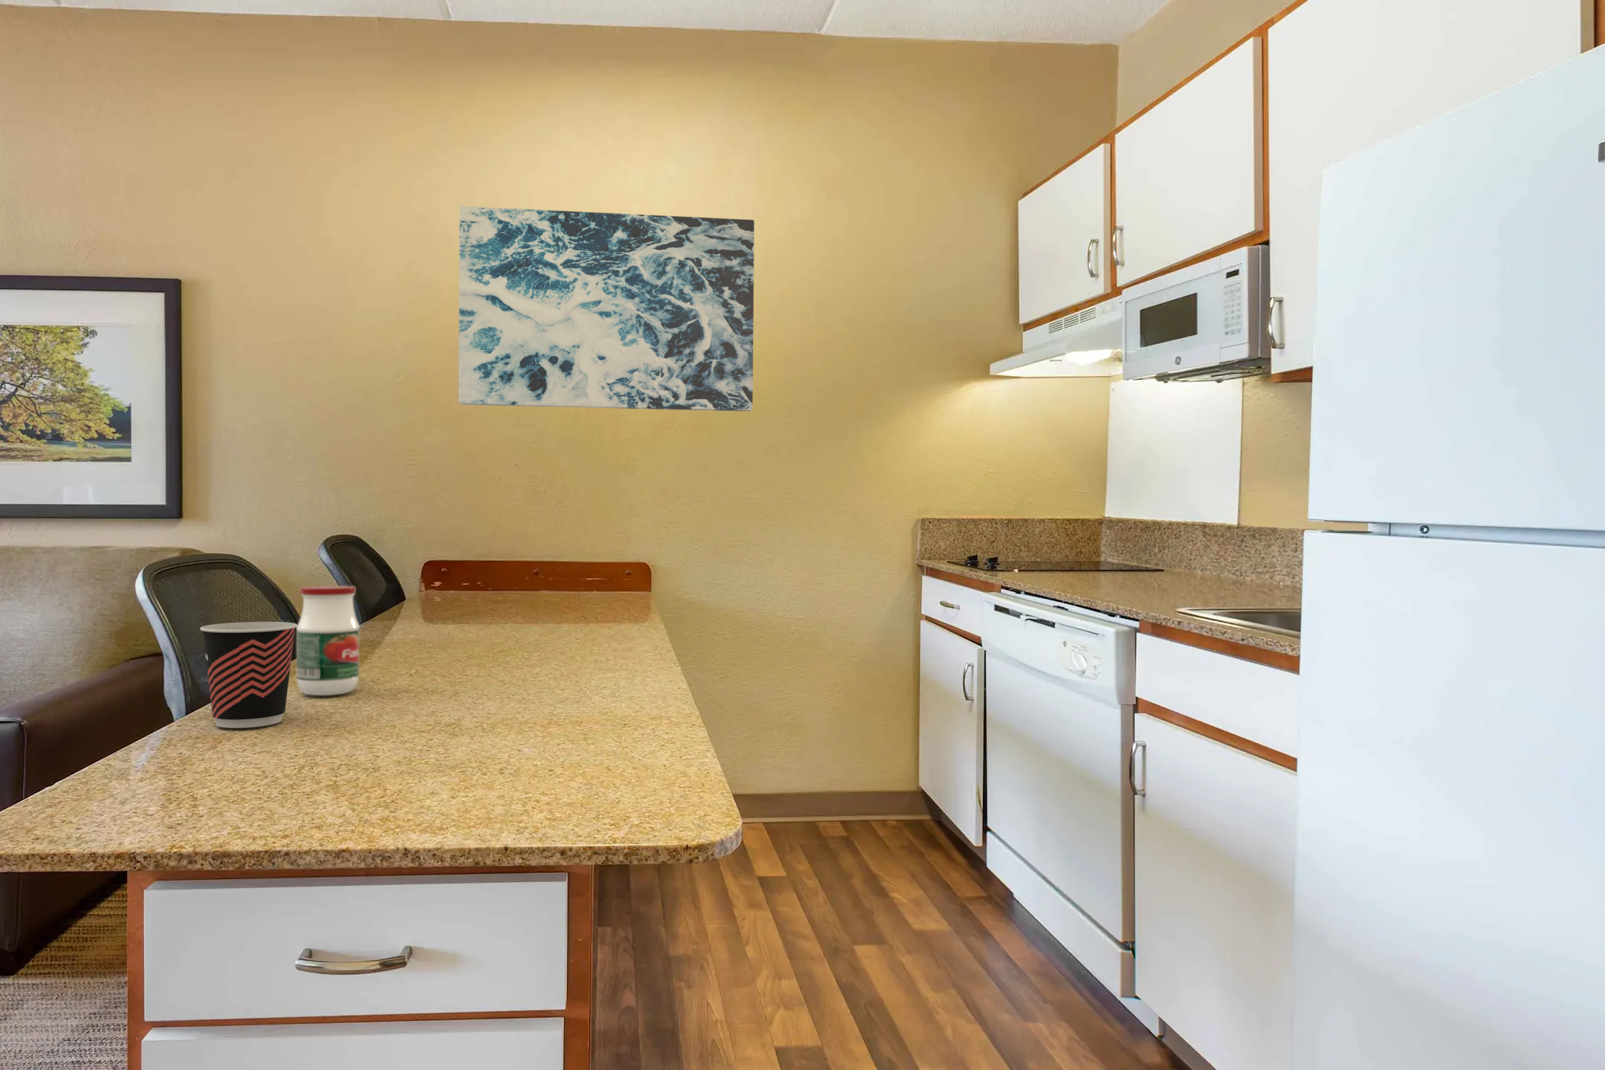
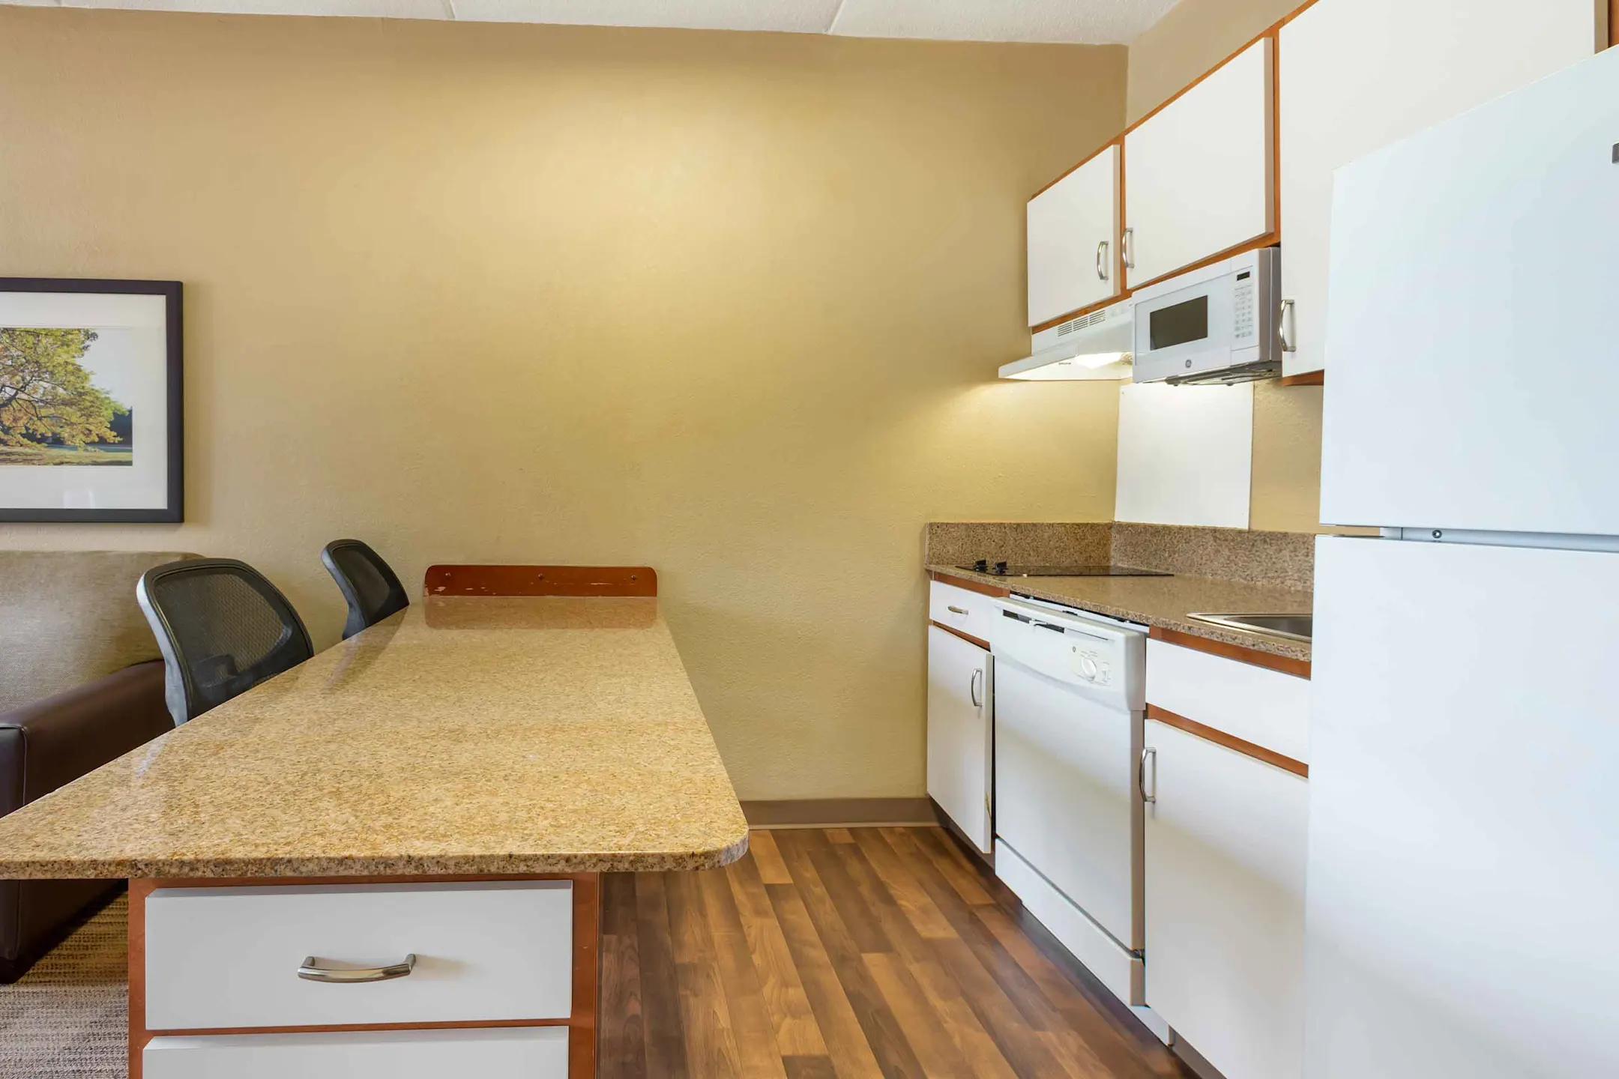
- jar (327, 639)
- cup (248, 674)
- wall art (609, 312)
